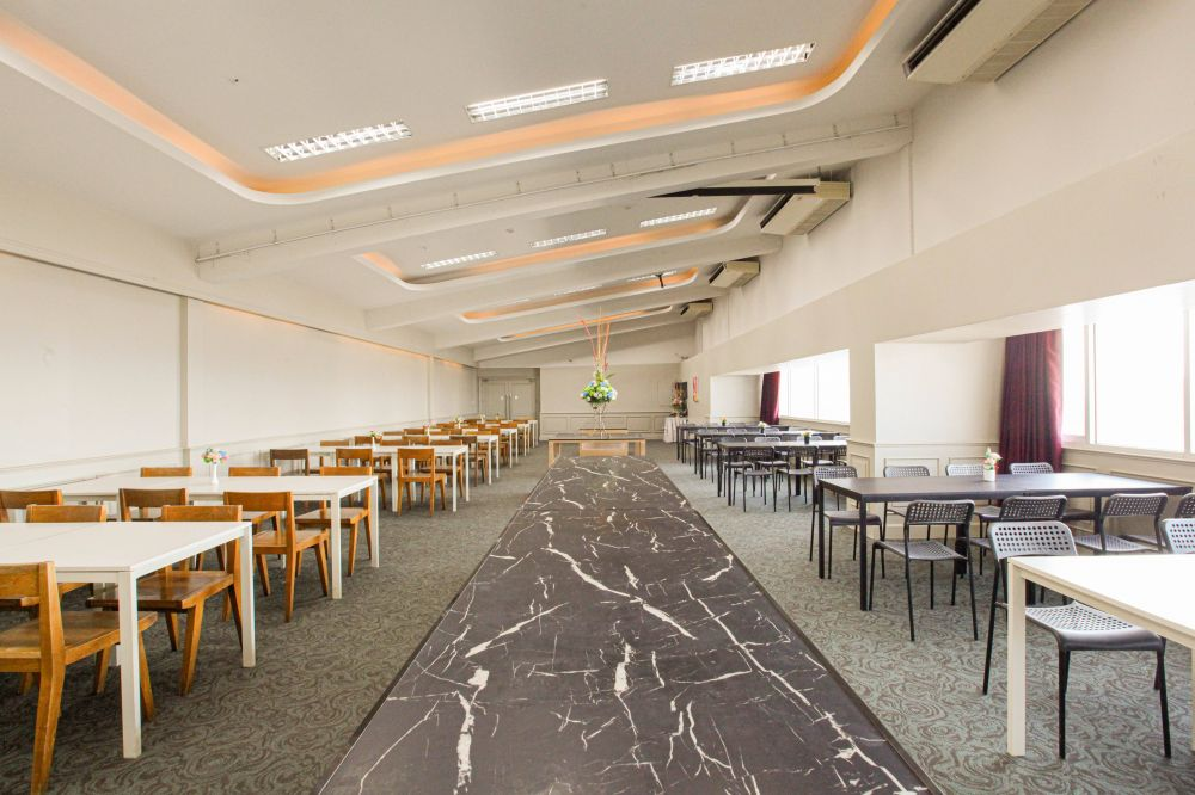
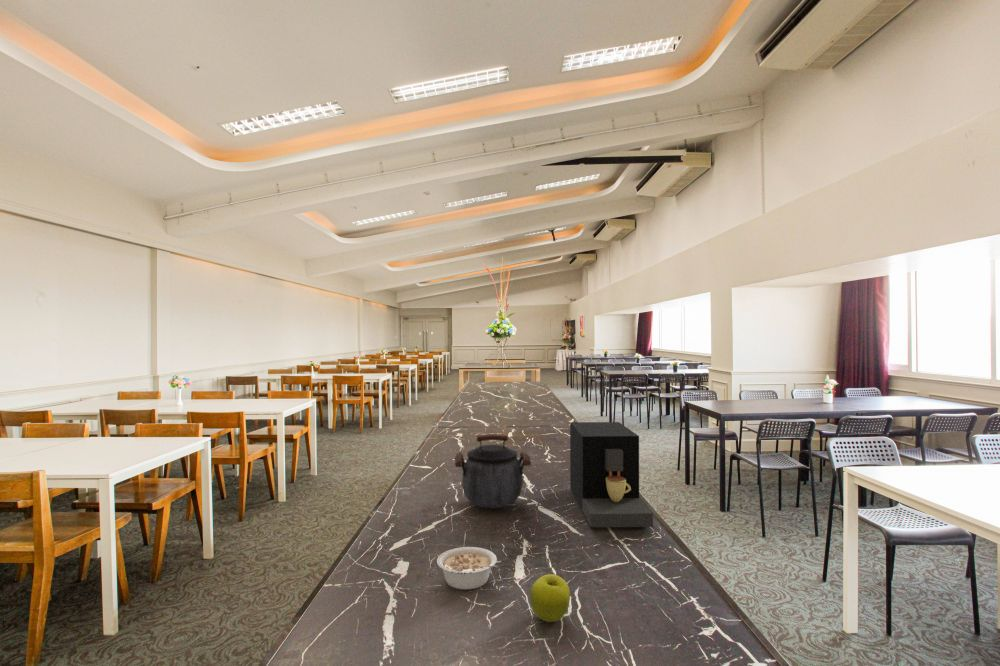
+ coffee maker (606, 469)
+ kettle (492, 469)
+ fruit (550, 598)
+ legume (469, 567)
